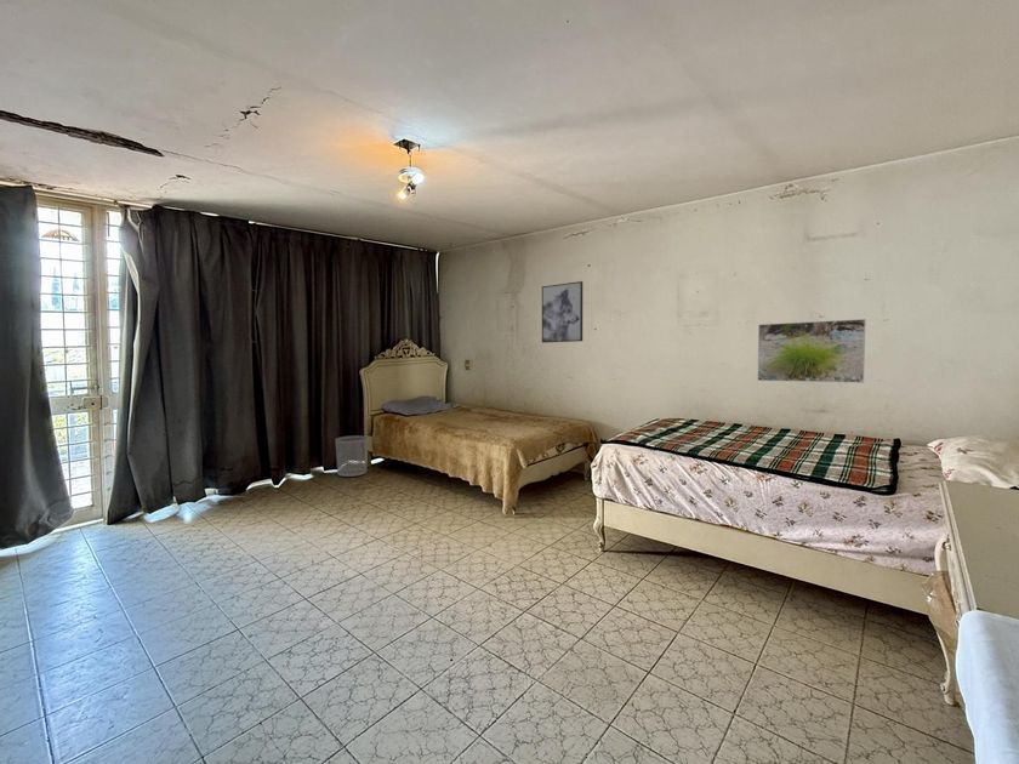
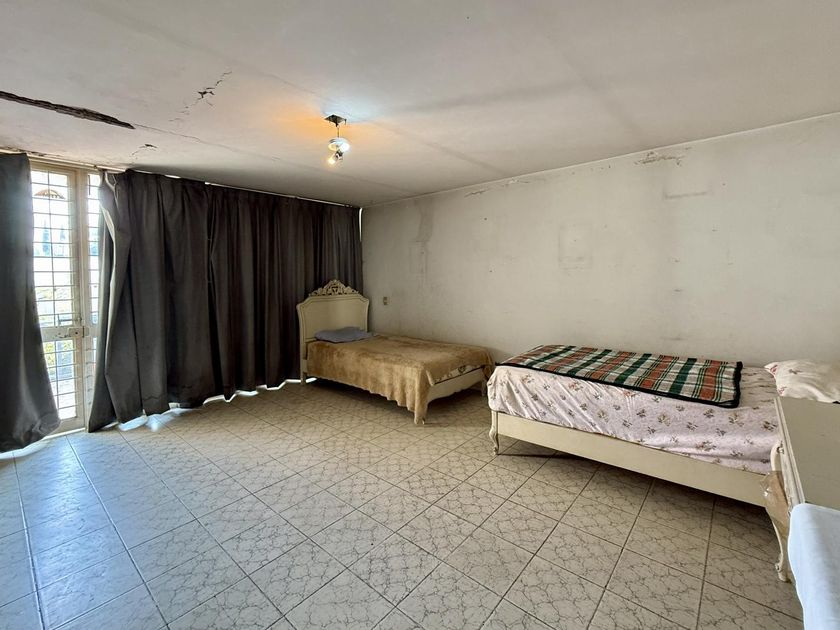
- wall art (562, 313)
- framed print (808, 352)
- waste bin (352, 456)
